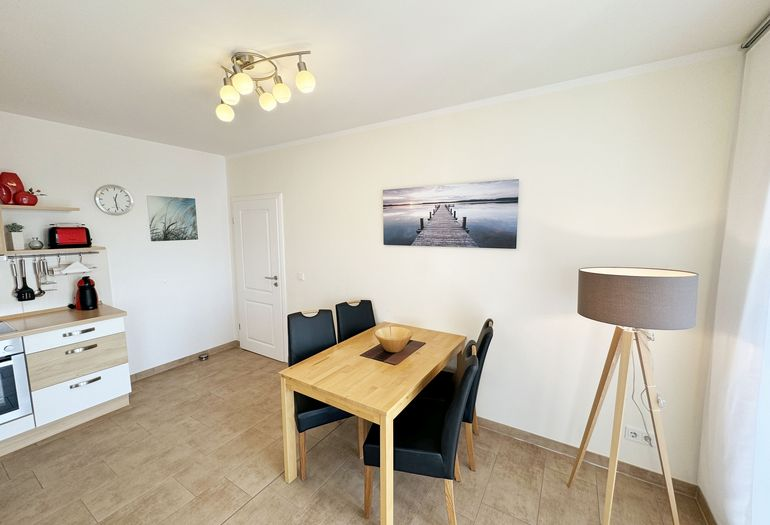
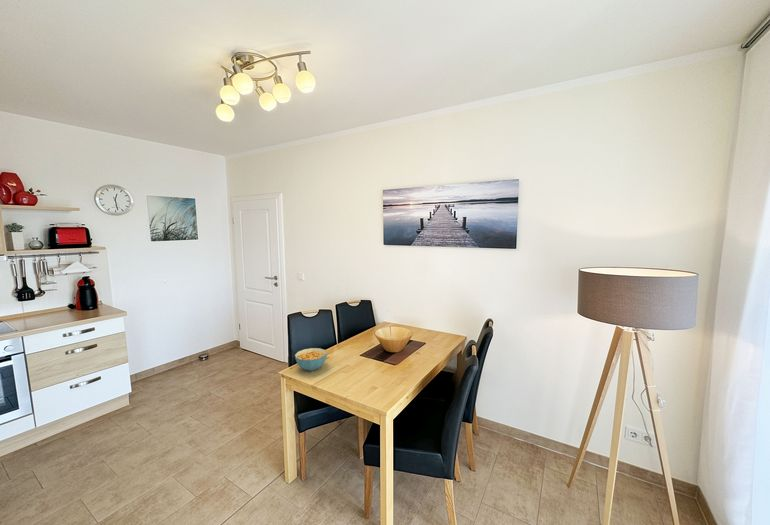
+ cereal bowl (311, 361)
